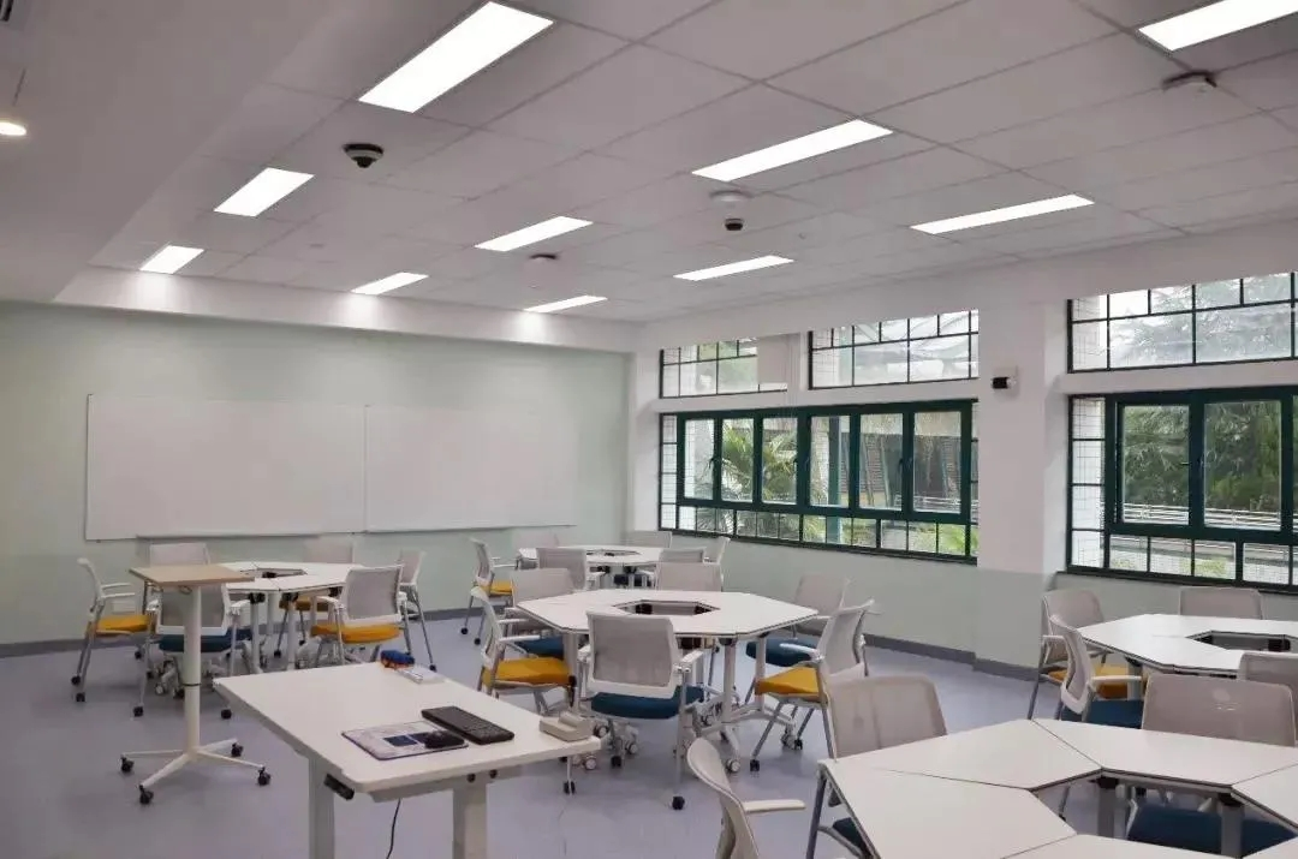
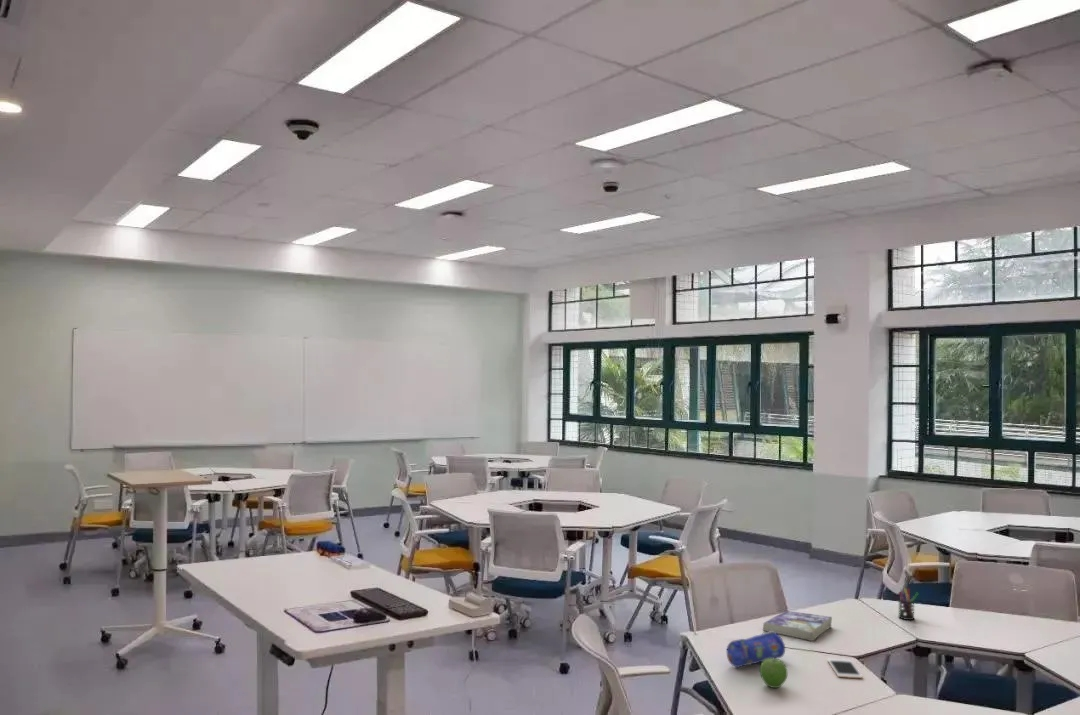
+ pencil case (756, 648)
+ cell phone (844, 668)
+ book (797, 623)
+ fruit (773, 673)
+ pen holder (908, 602)
